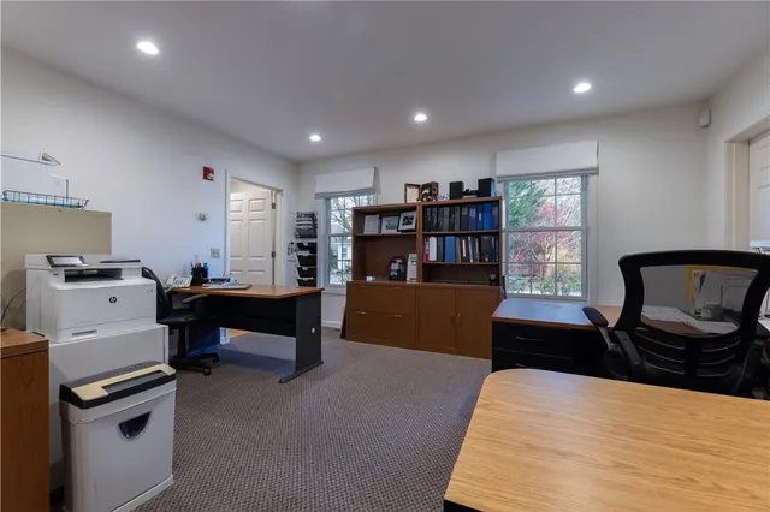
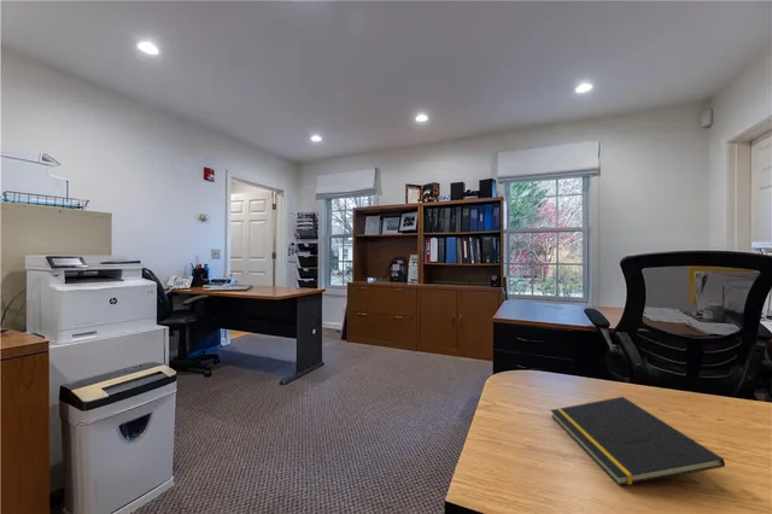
+ notepad (621, 433)
